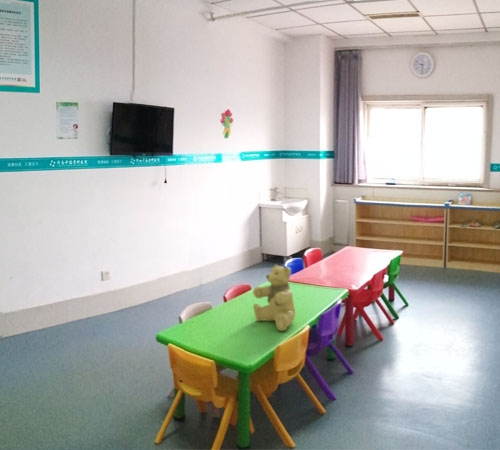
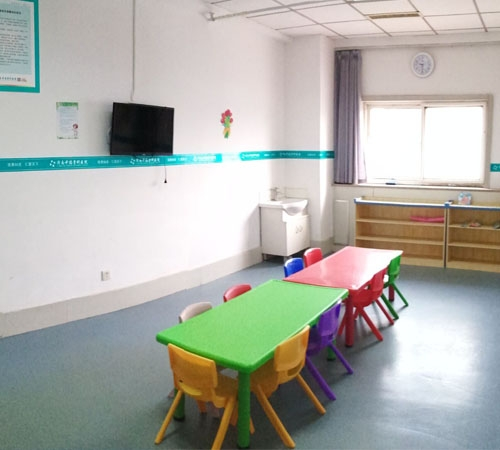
- teddy bear (278, 295)
